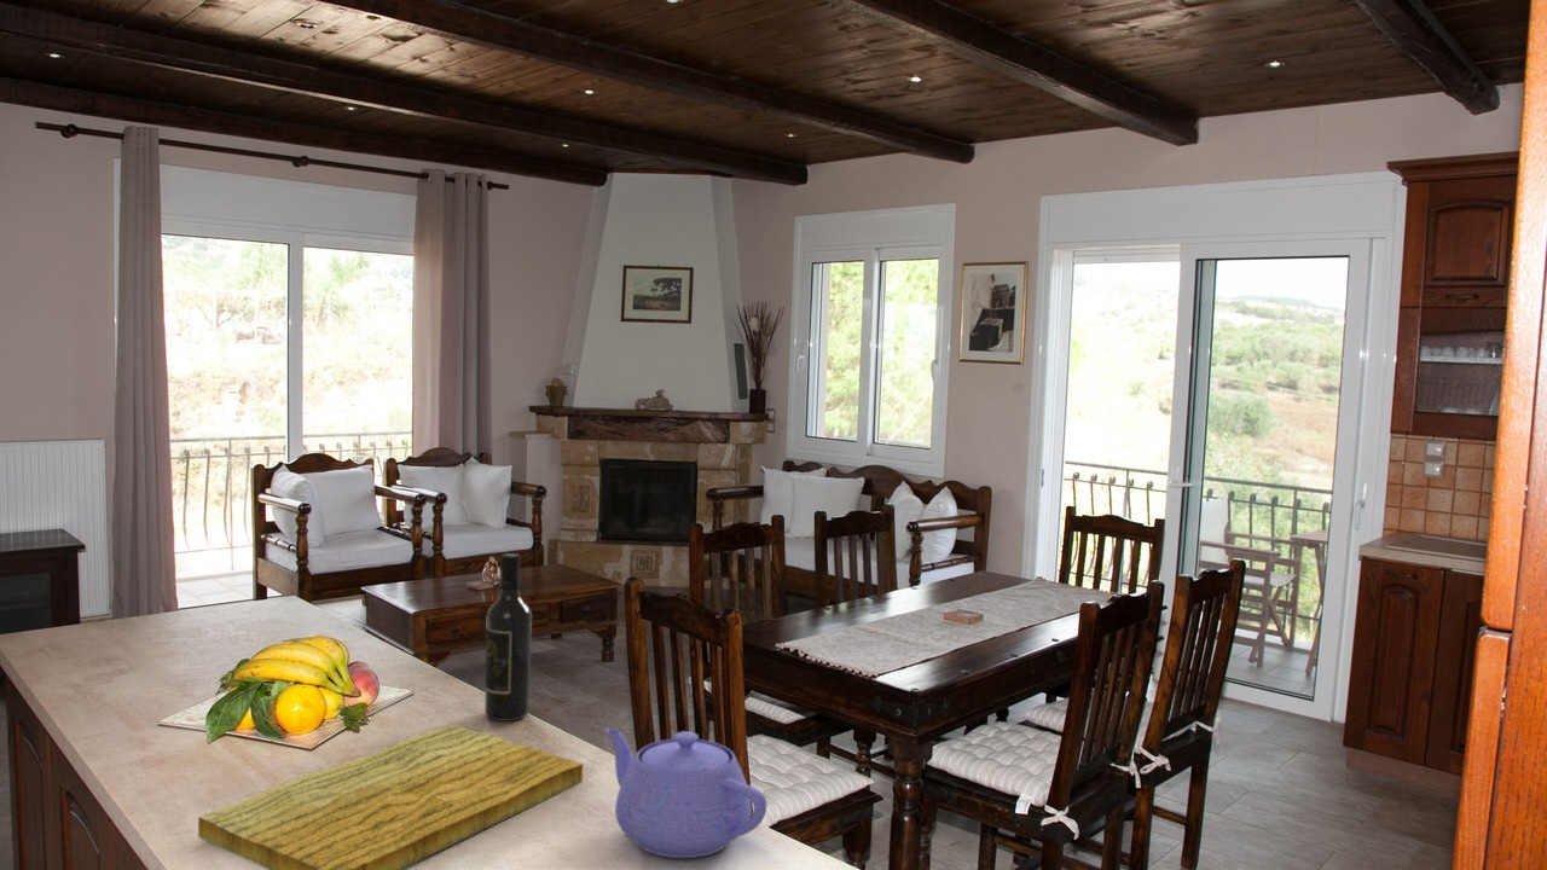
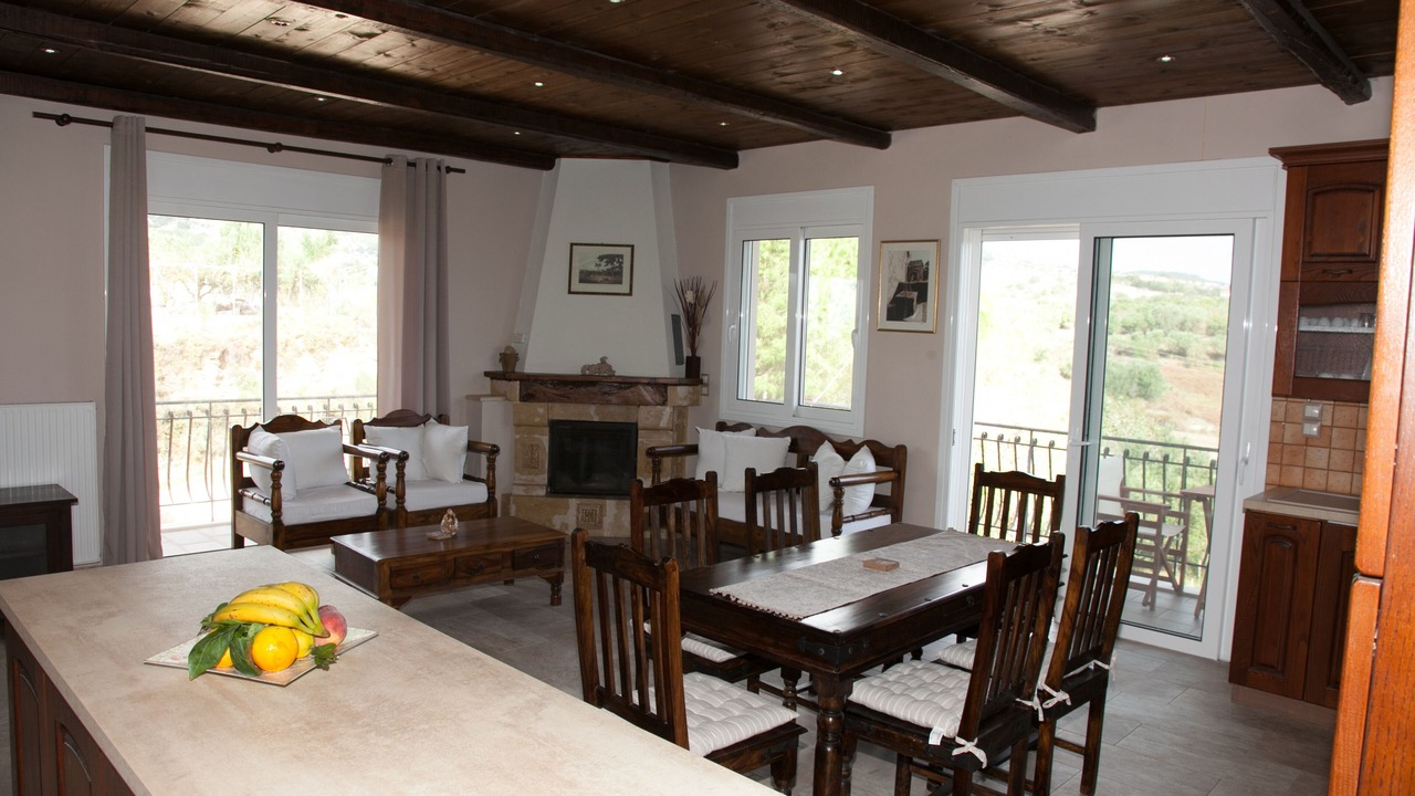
- teapot (678, 783)
- wine bottle (509, 634)
- cutting board (405, 794)
